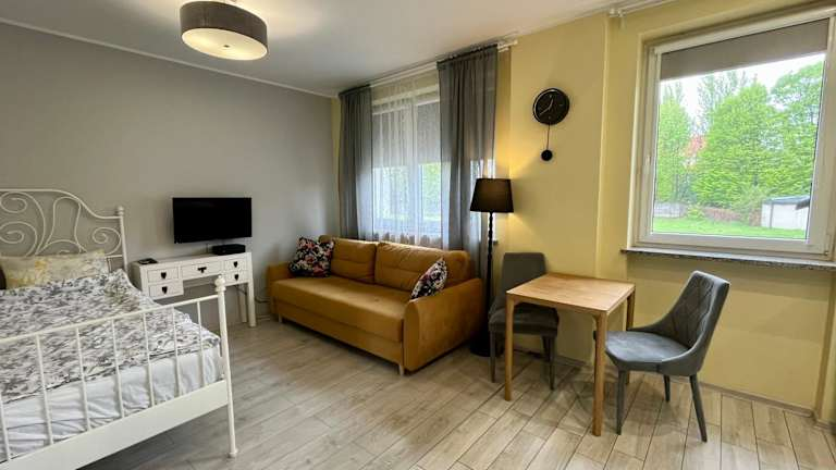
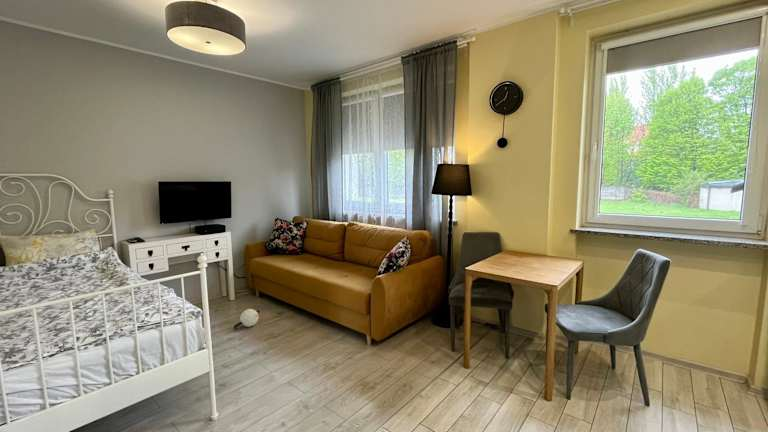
+ decorative ball (247, 318)
